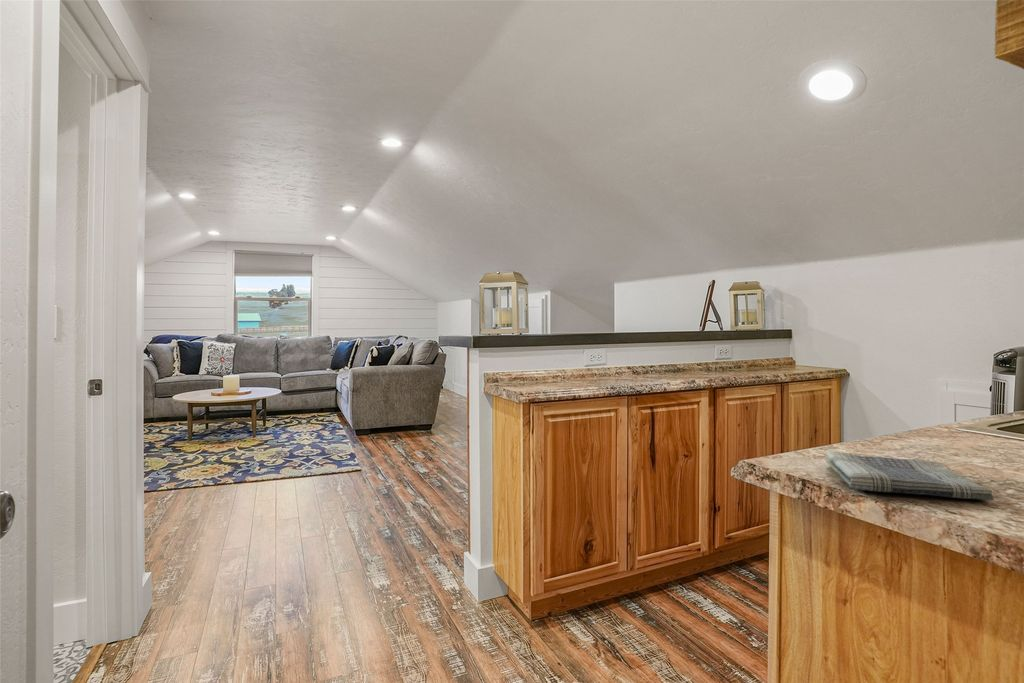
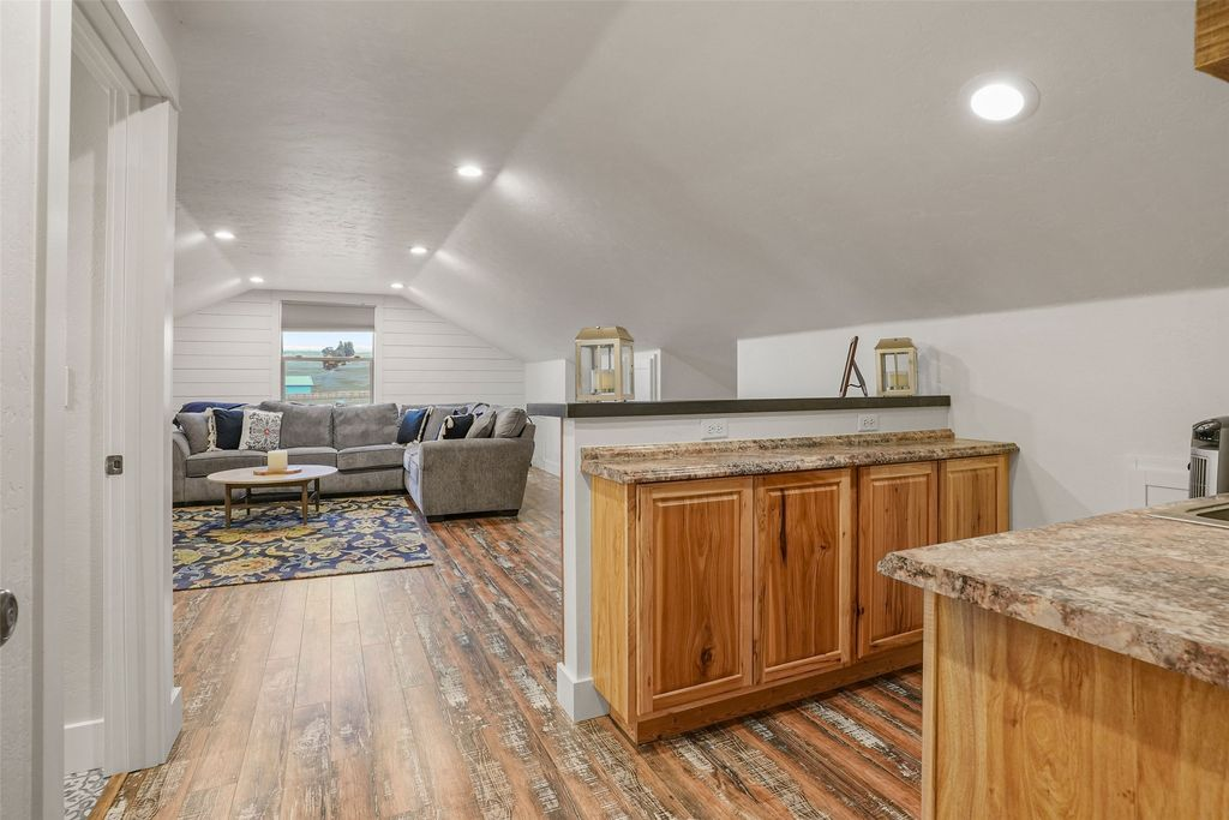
- dish towel (897, 471)
